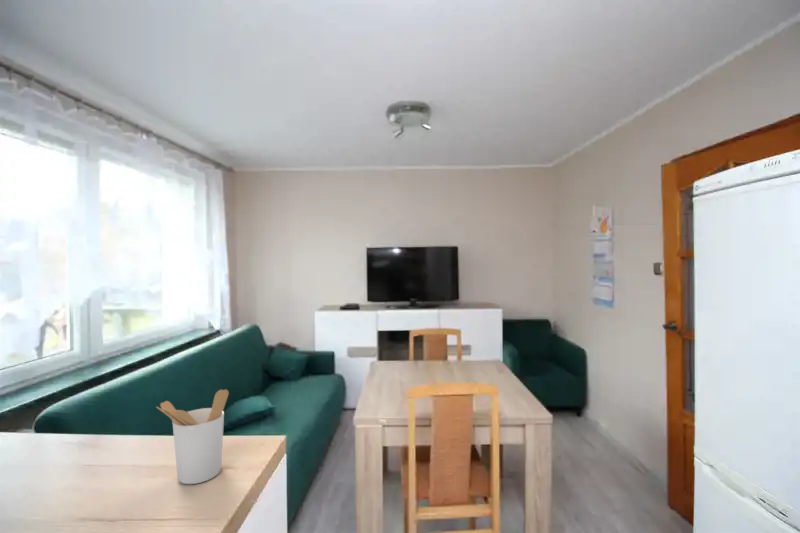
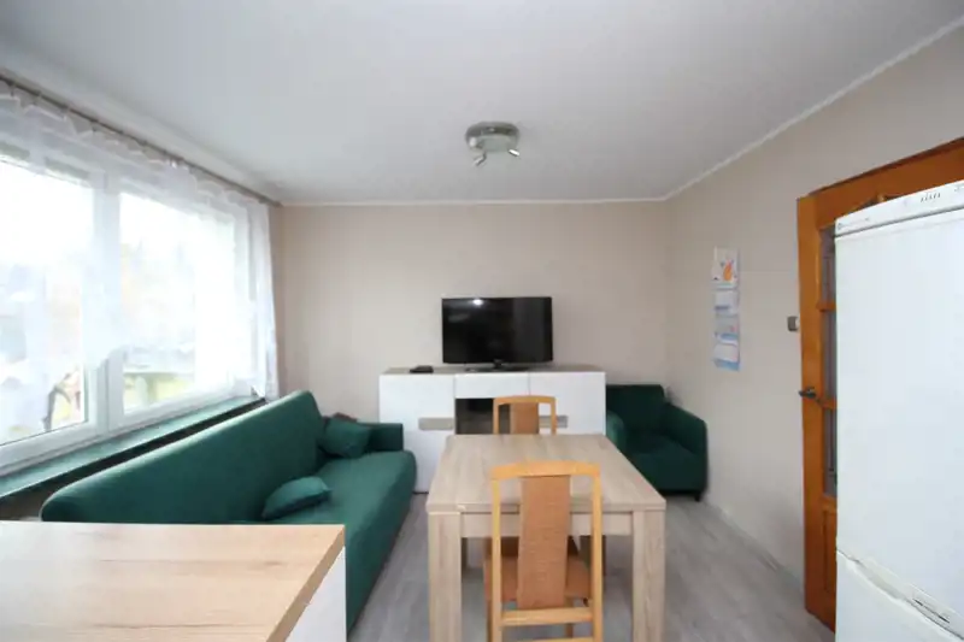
- utensil holder (191, 436)
